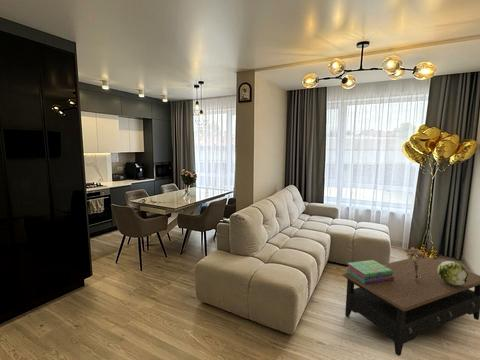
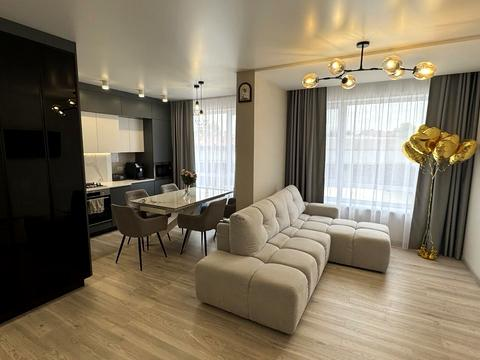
- stack of books (369, 270)
- coffee table (413, 296)
- bouquet (414, 263)
- decorative sphere (450, 272)
